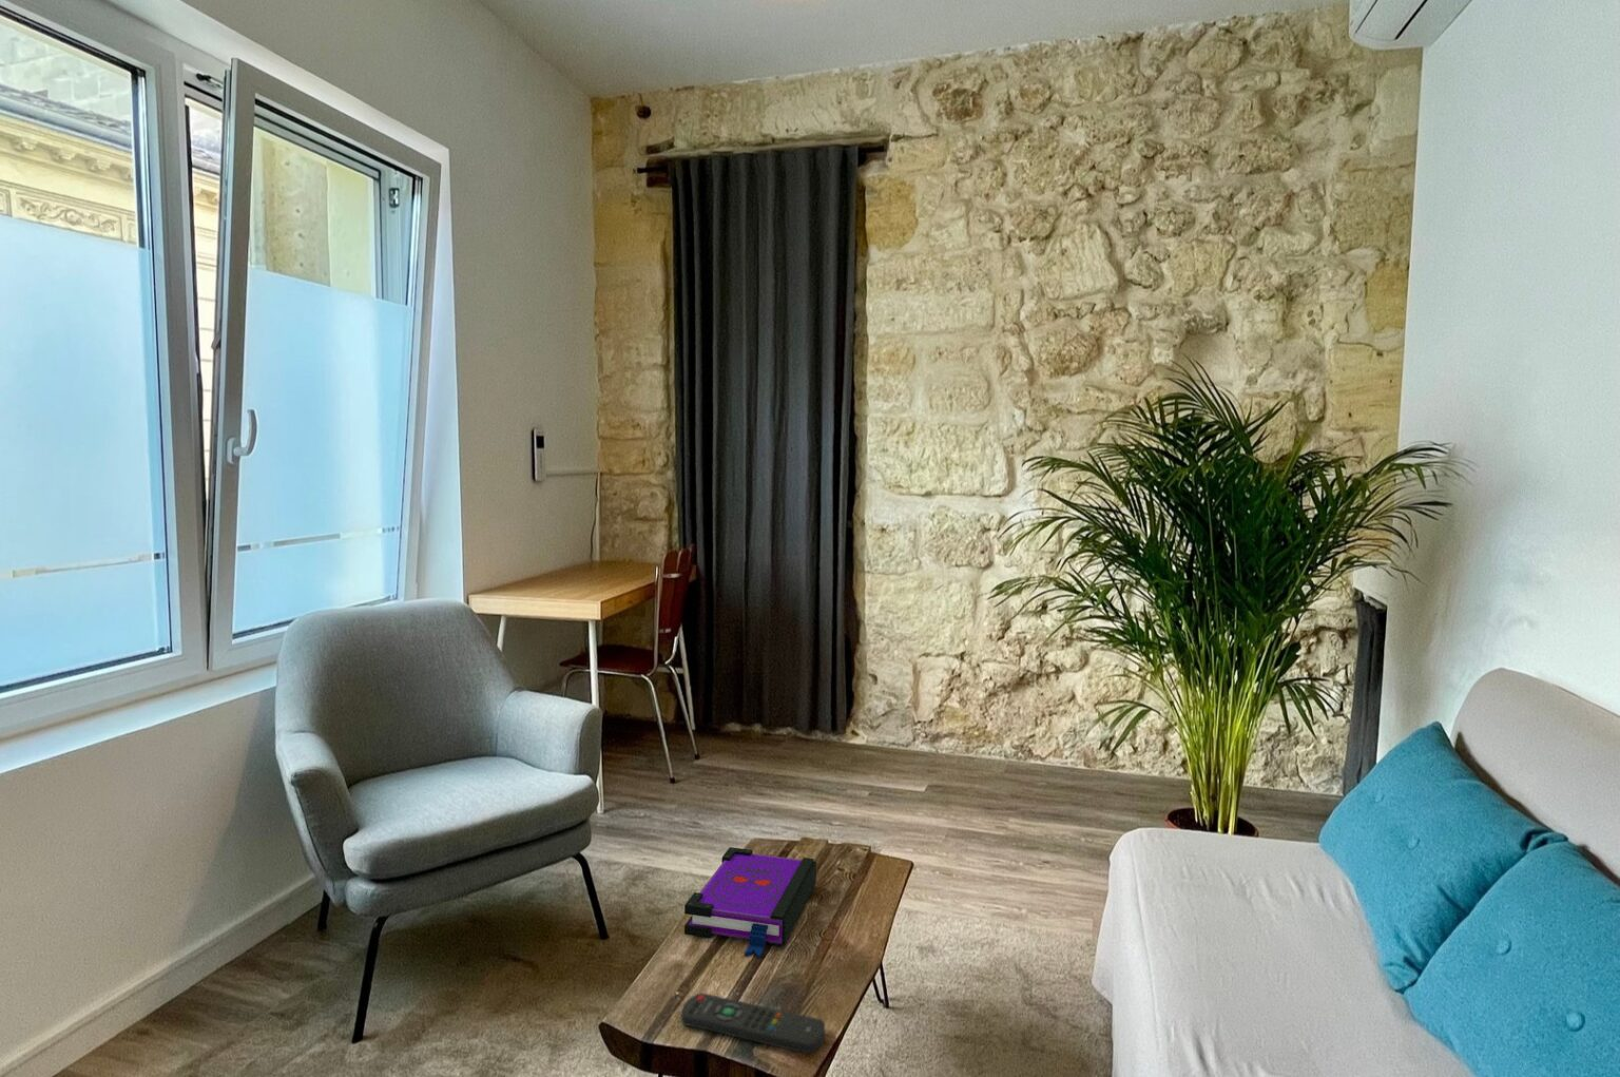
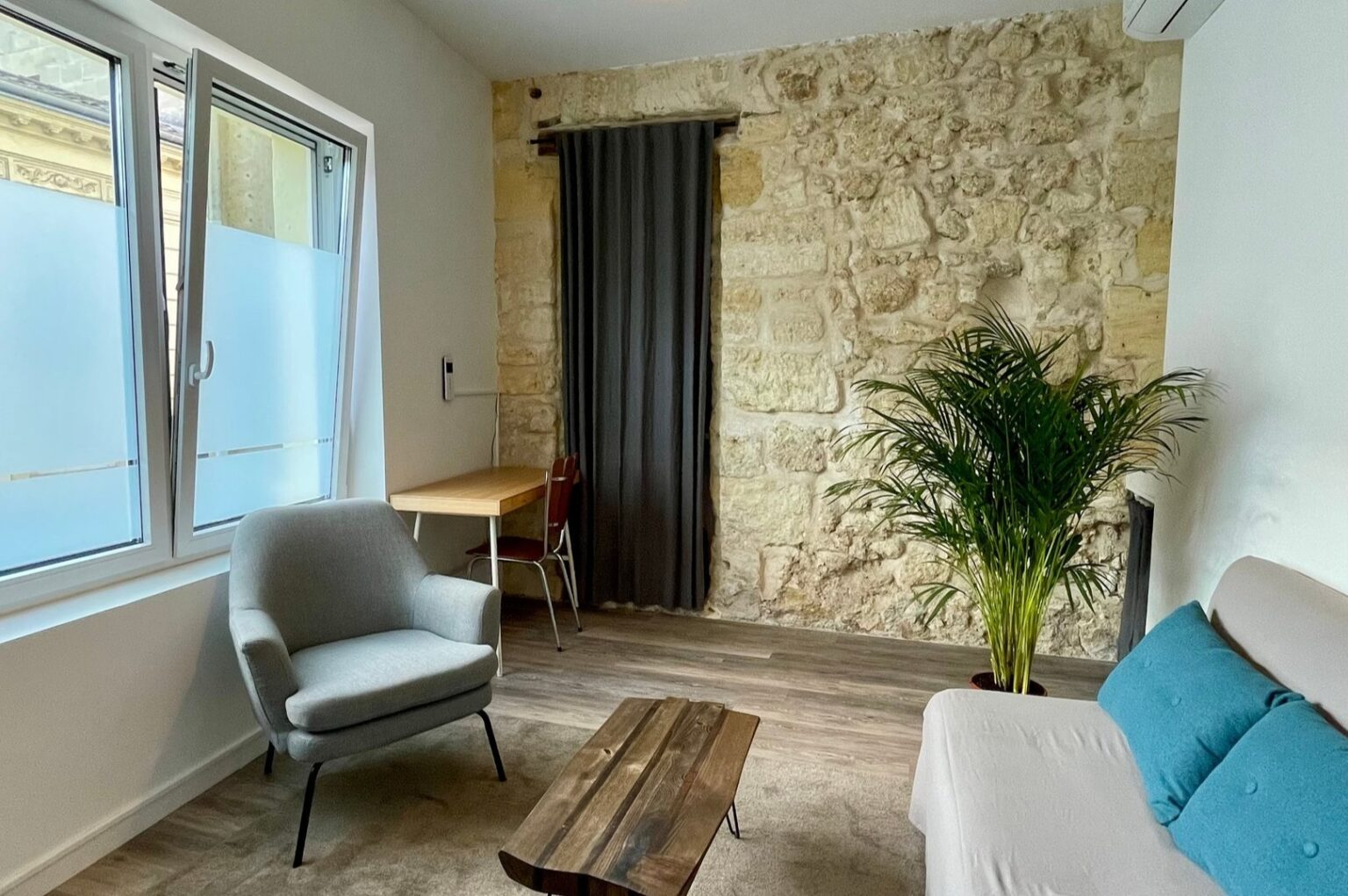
- board game (751, 898)
- remote control (752, 1021)
